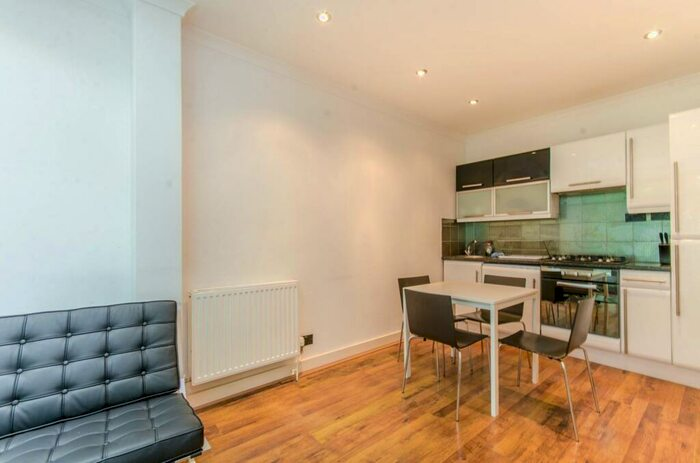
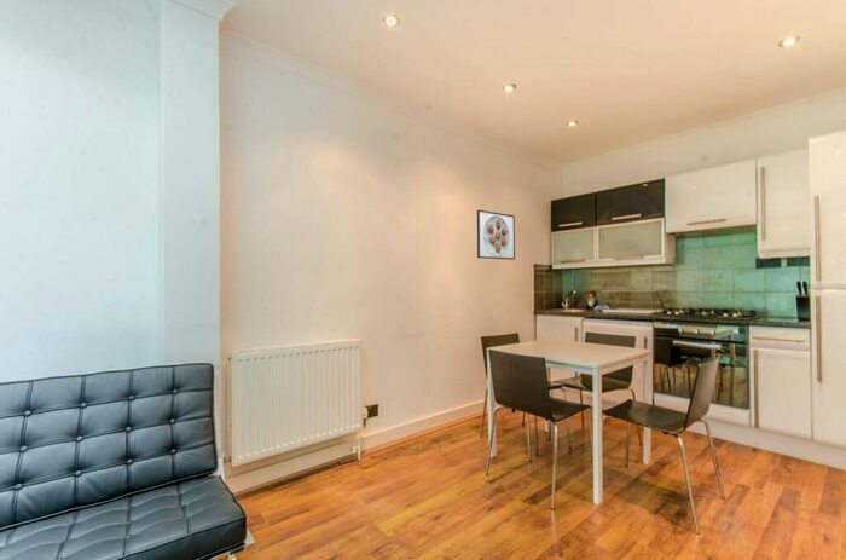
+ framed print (497, 236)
